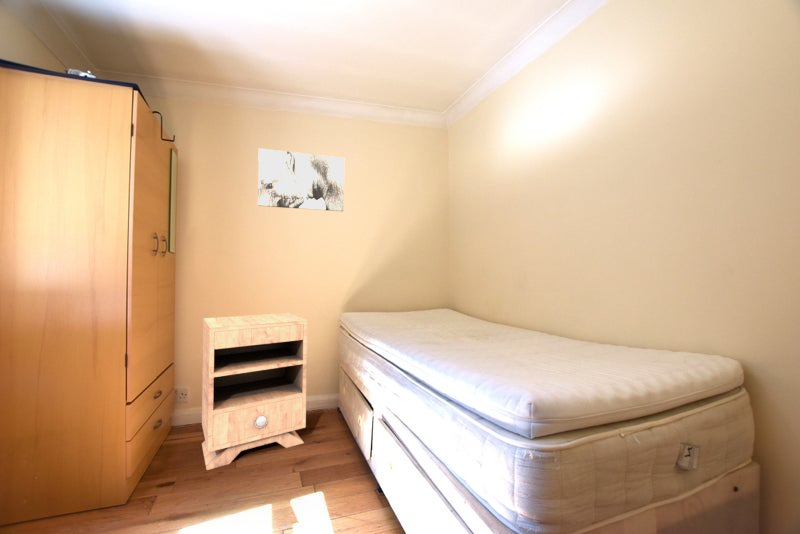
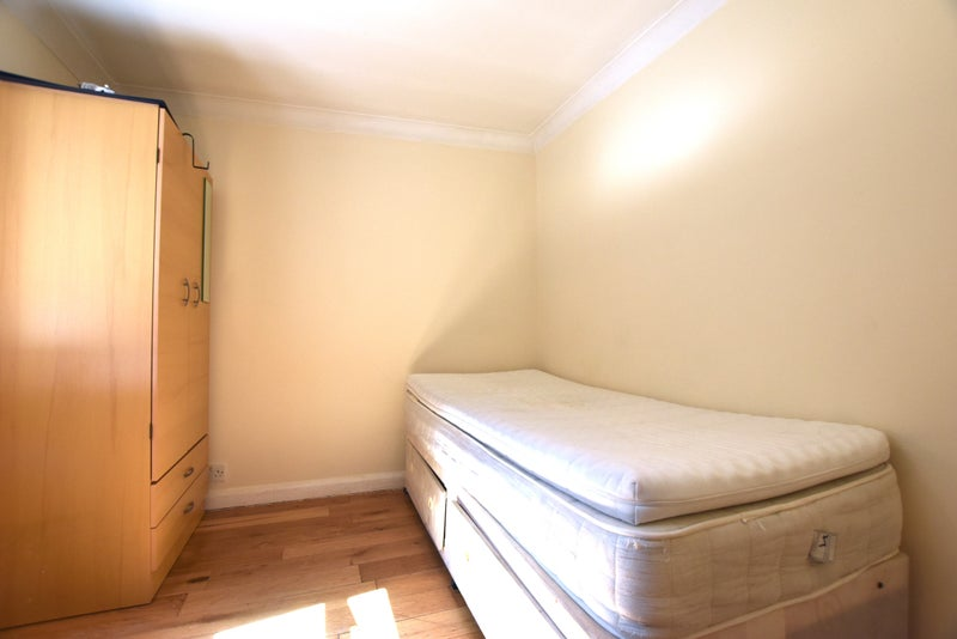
- nightstand (254, 381)
- wall art (302, 181)
